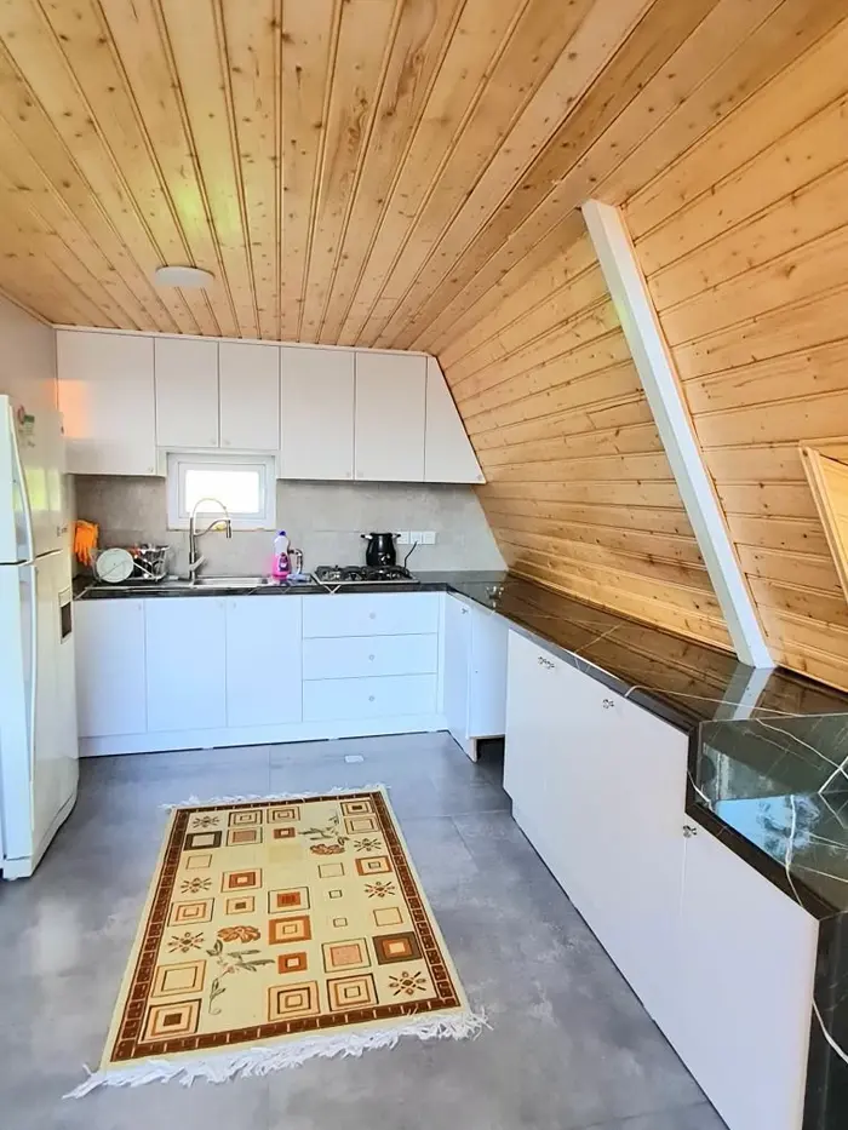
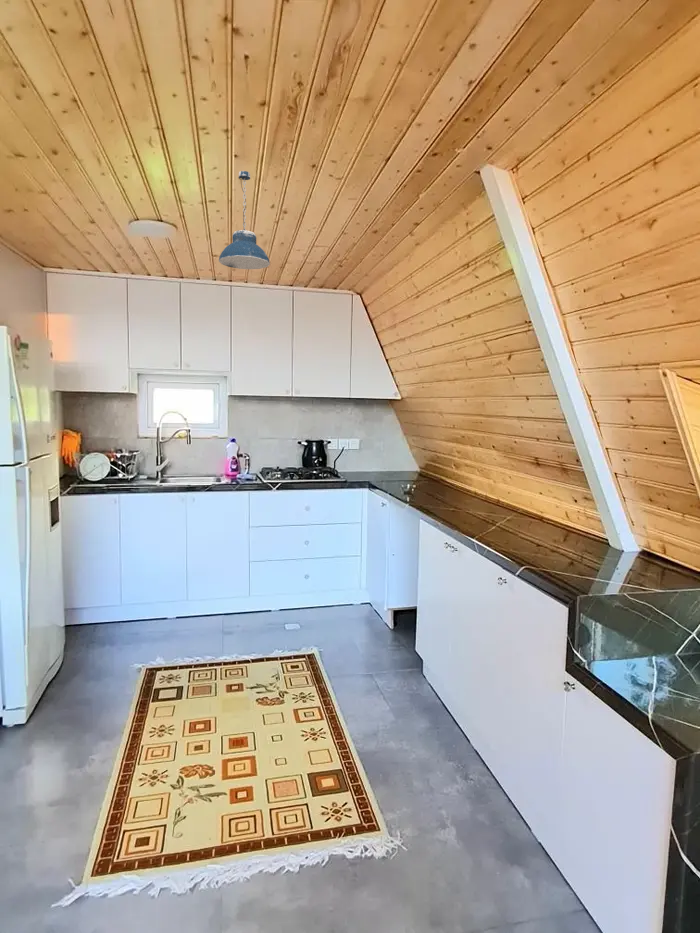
+ pendant light (243, 218)
